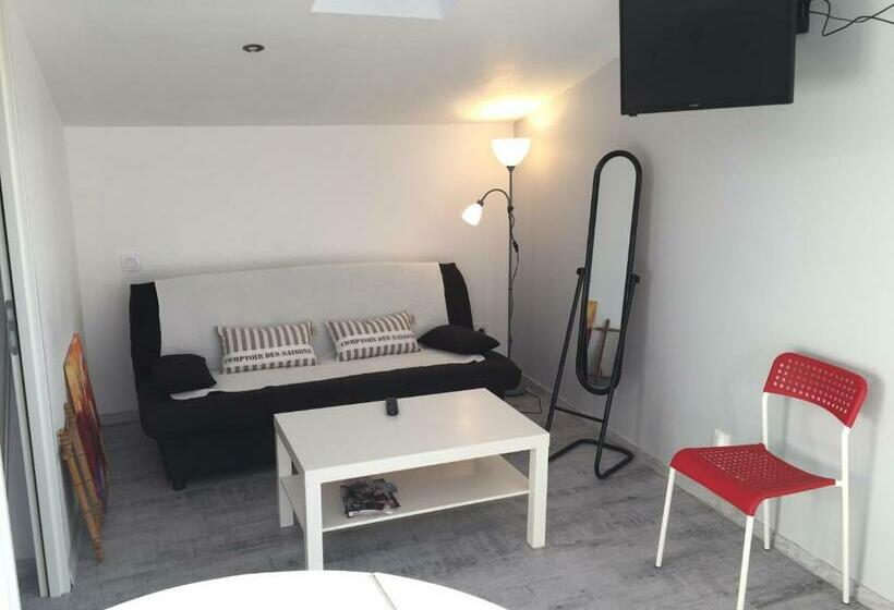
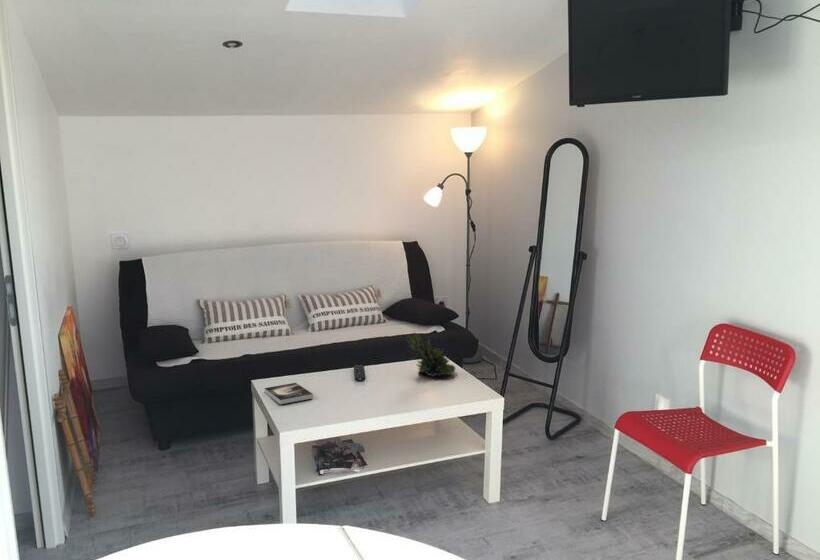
+ book (288, 393)
+ succulent plant (429, 352)
